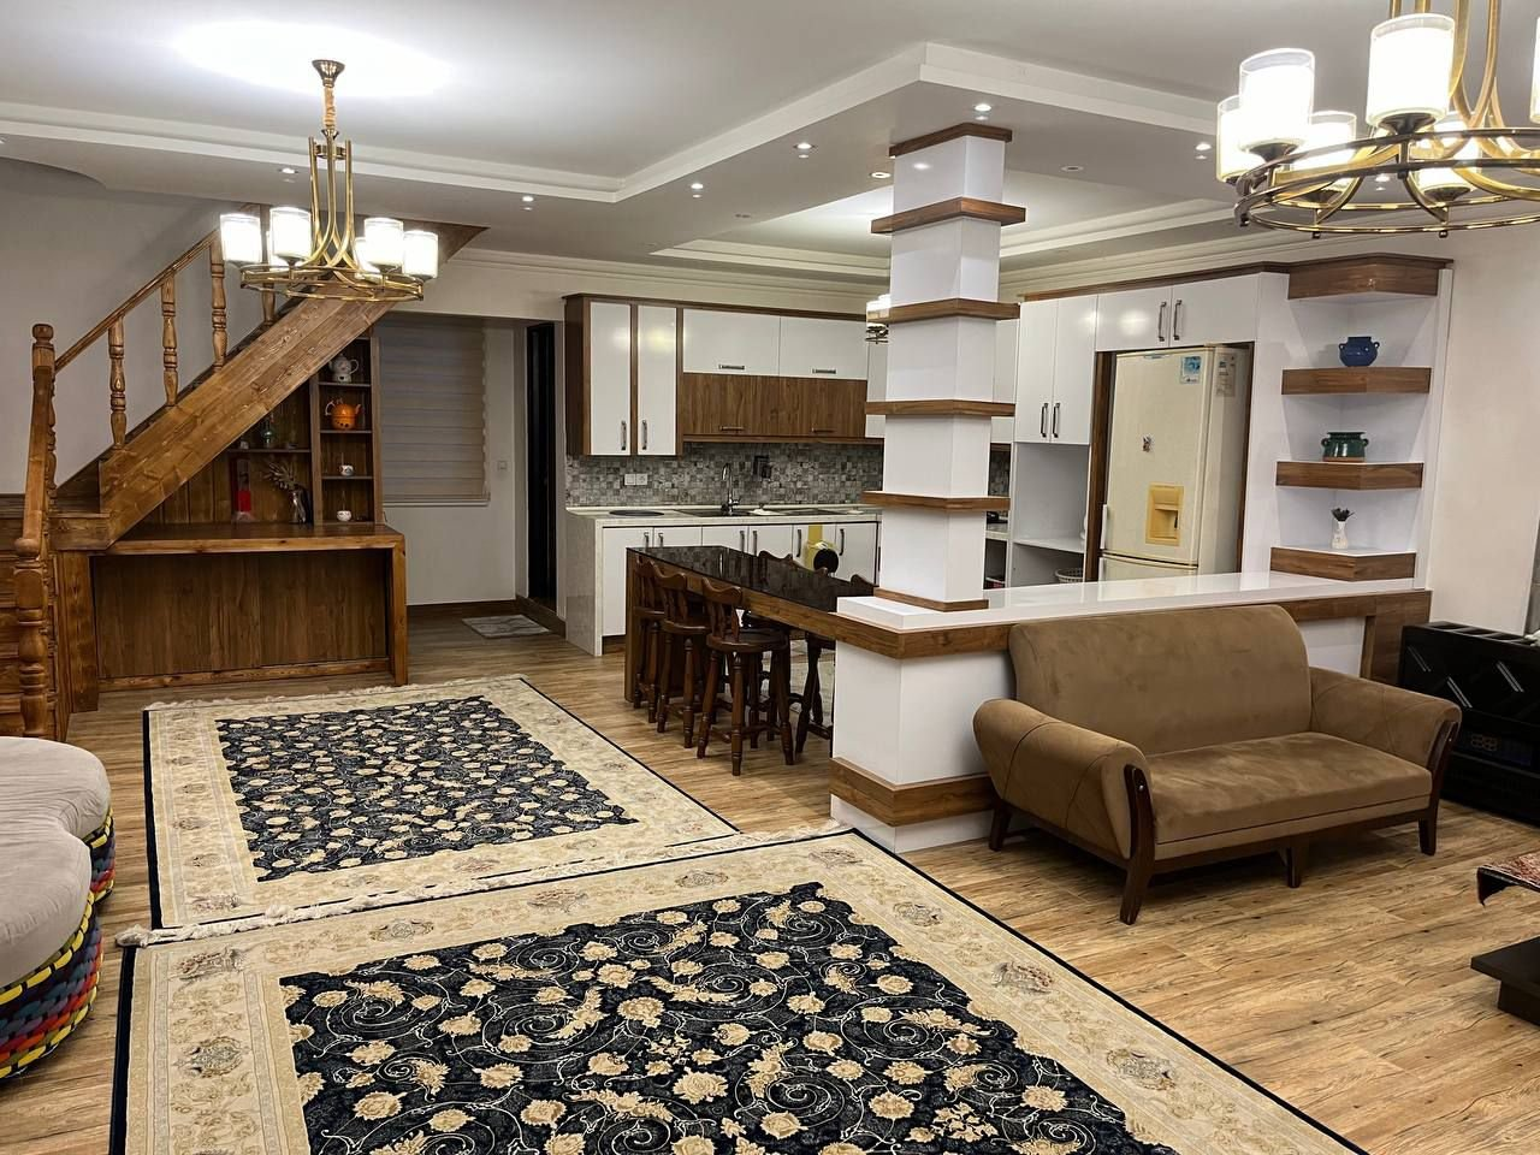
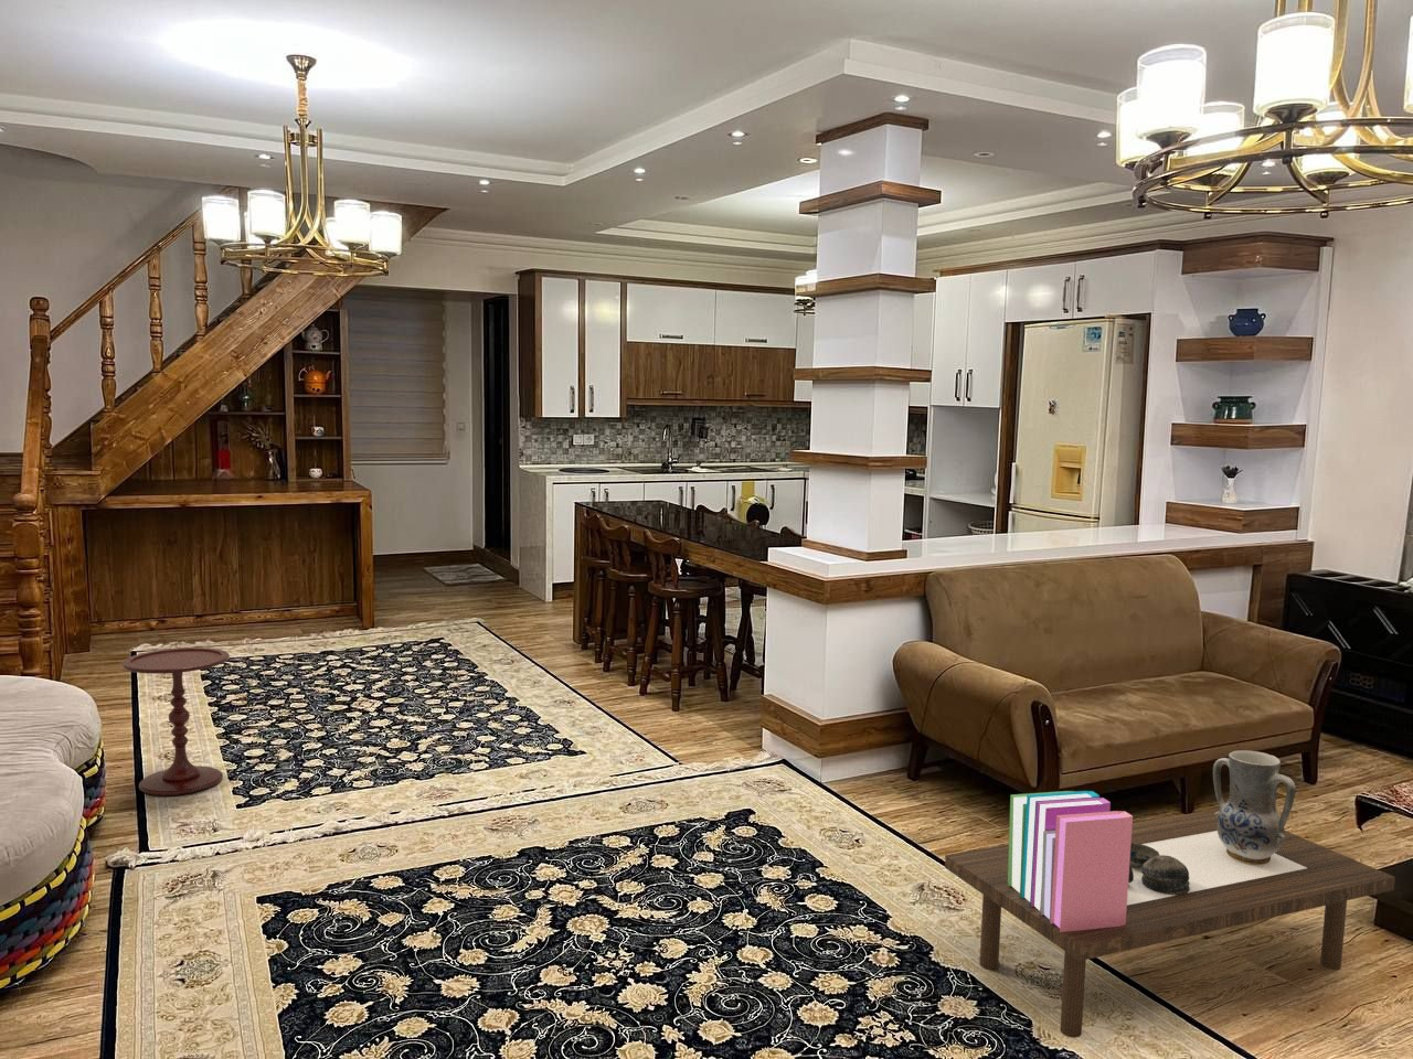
+ coffee table (1163, 916)
+ books (1066, 852)
+ side table (179, 721)
+ decorative bowl (1146, 857)
+ vase (1252, 805)
